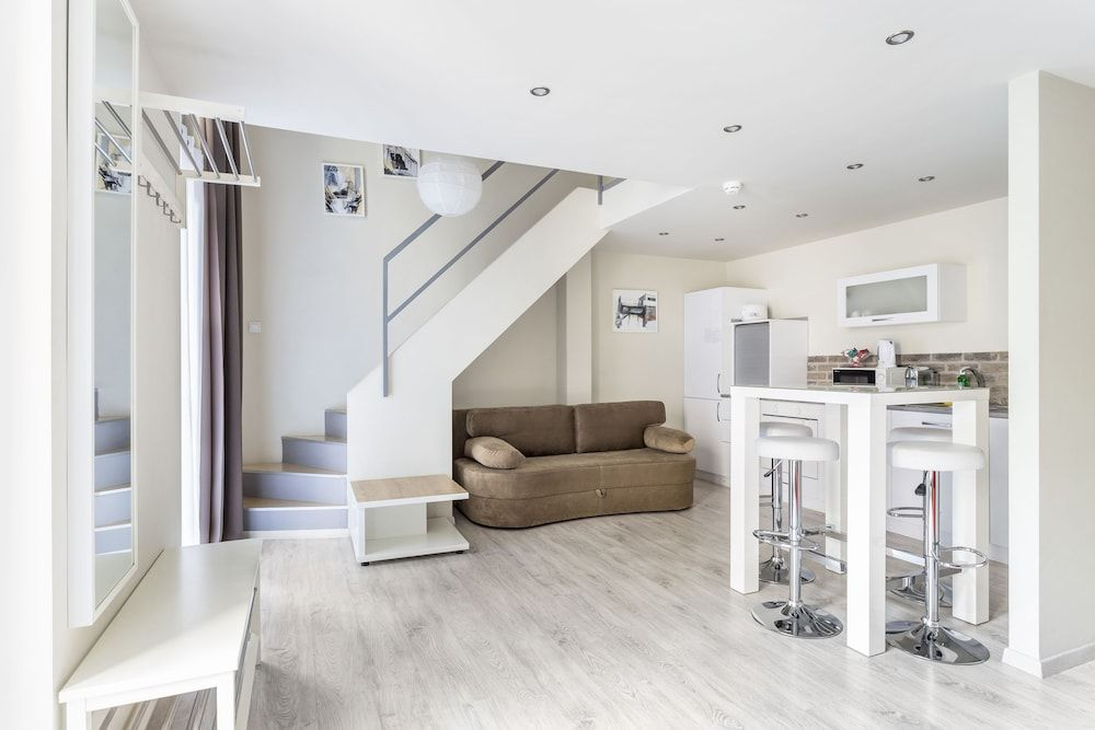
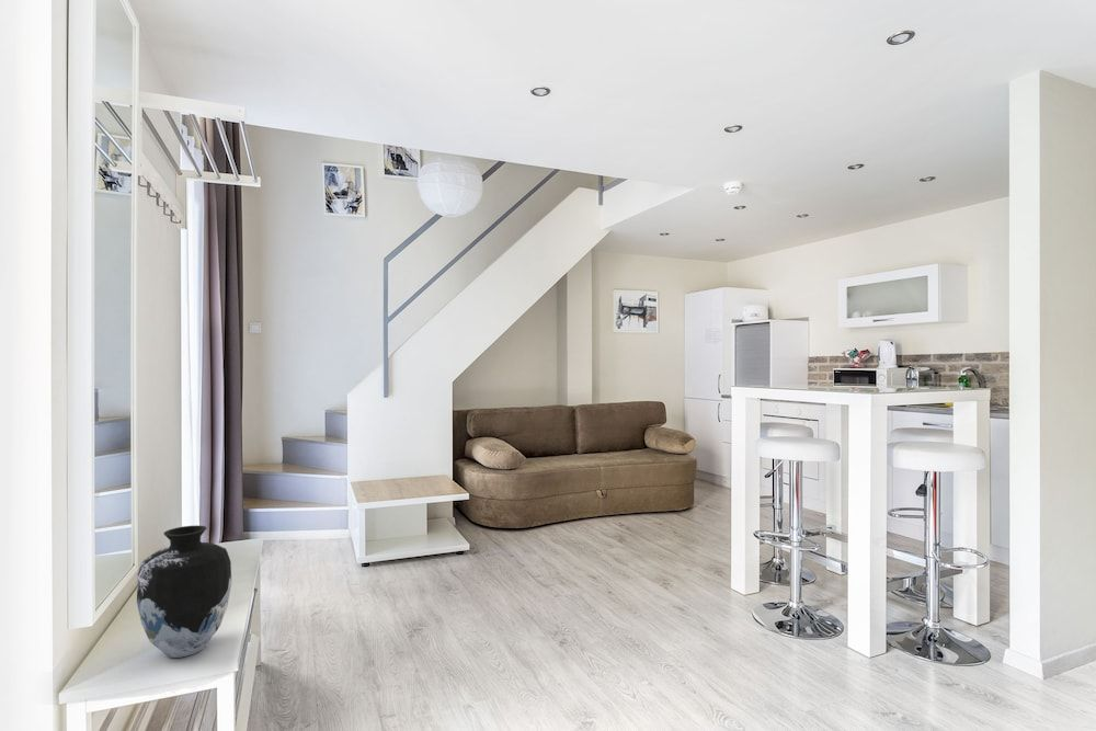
+ vase (185, 590)
